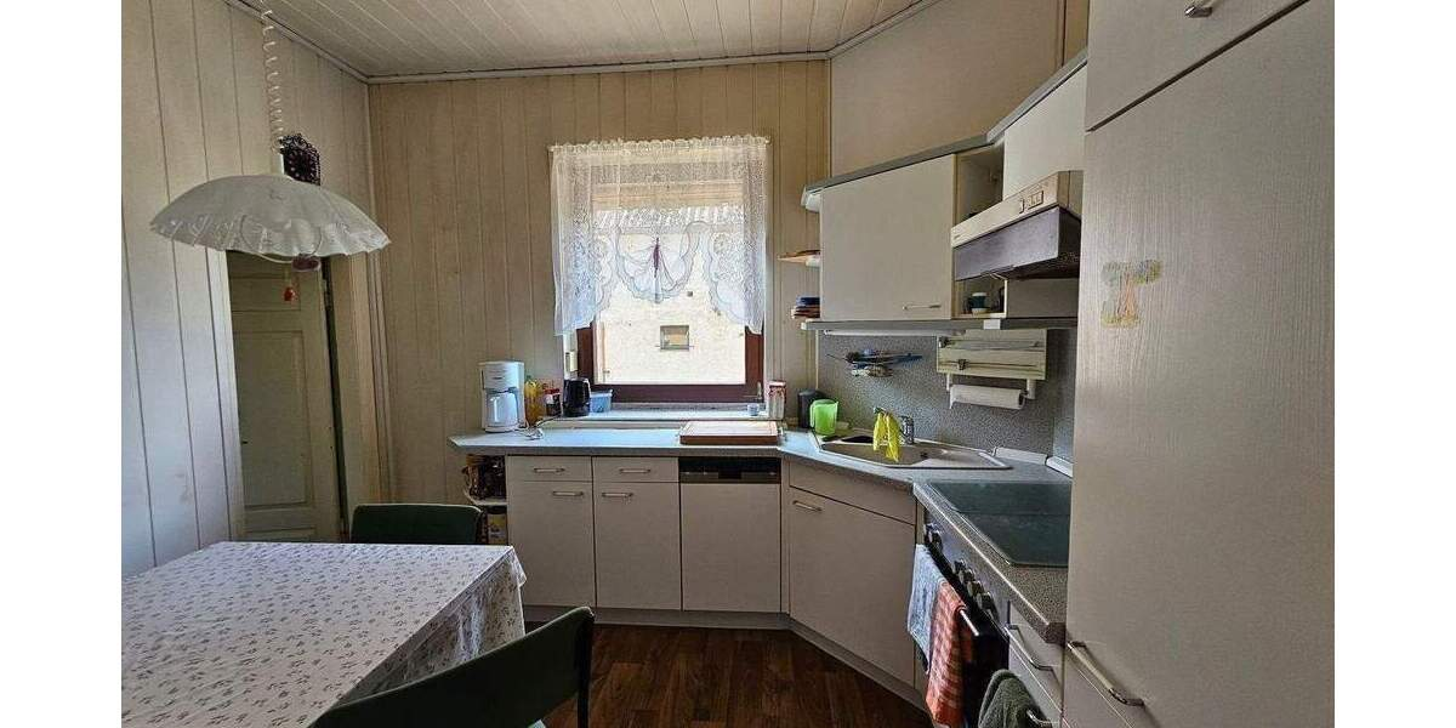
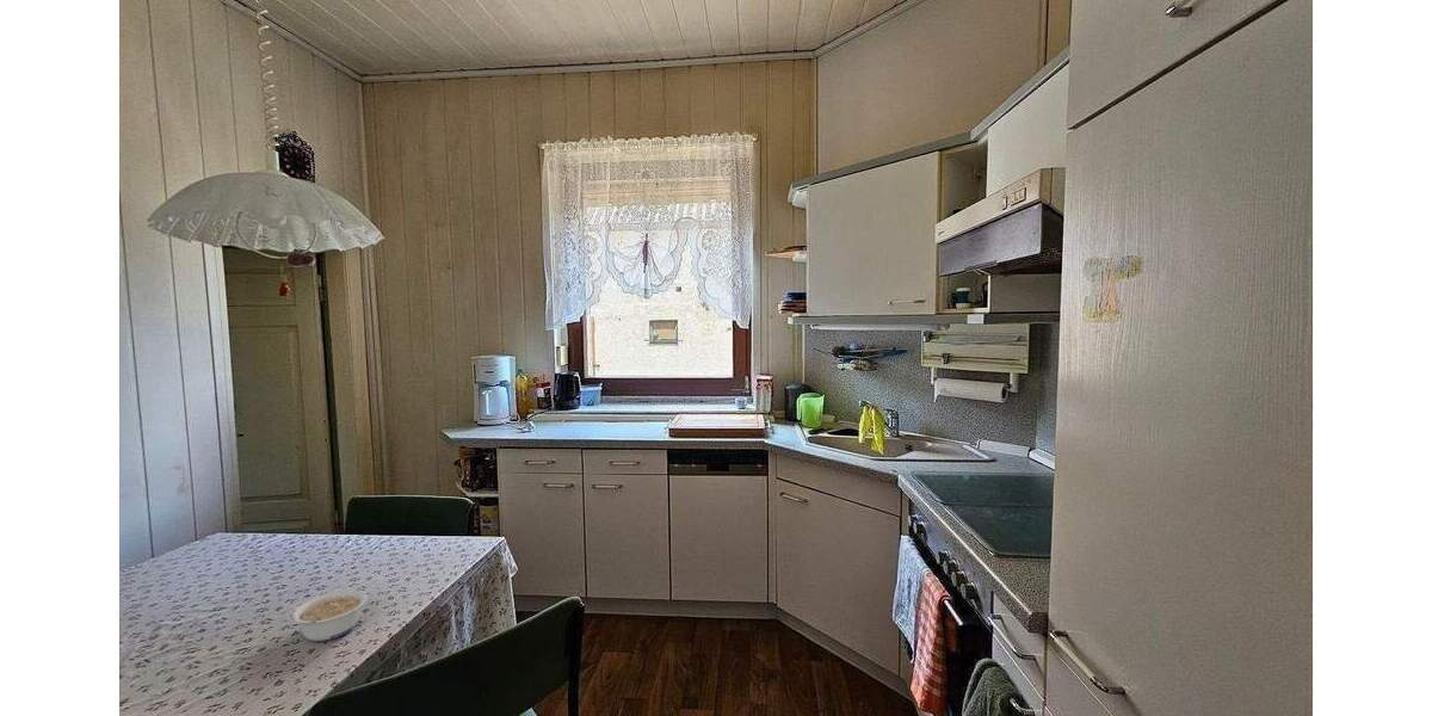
+ legume (331, 615)
